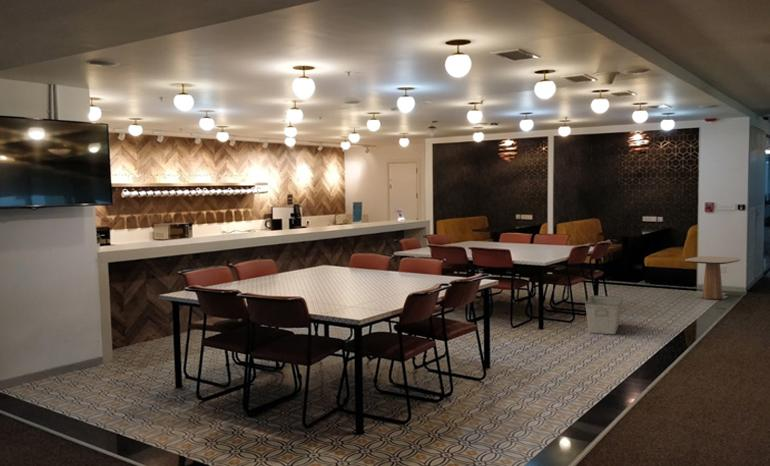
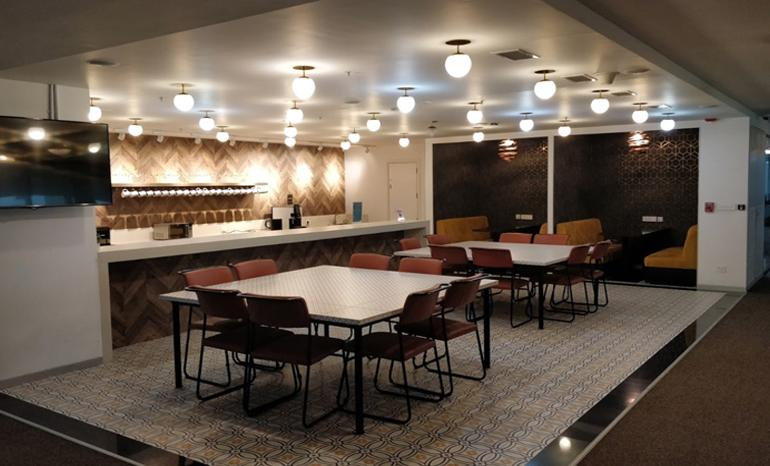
- side table (712, 278)
- storage bin (604, 314)
